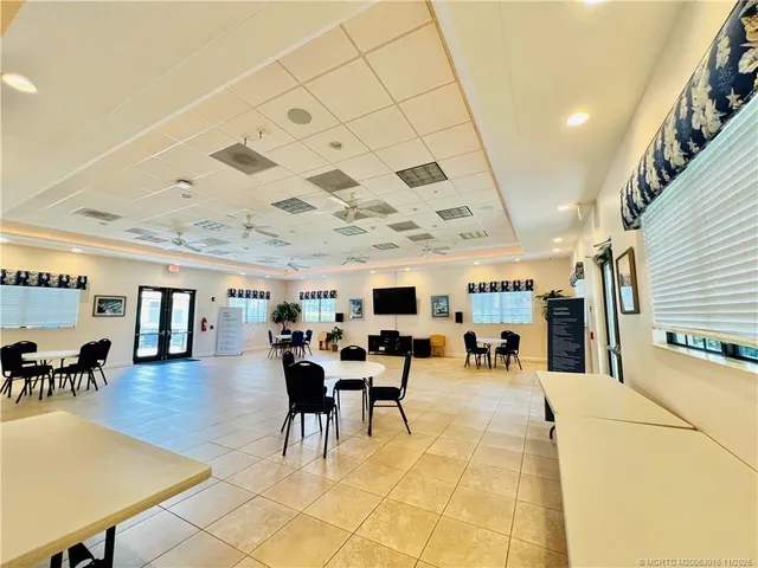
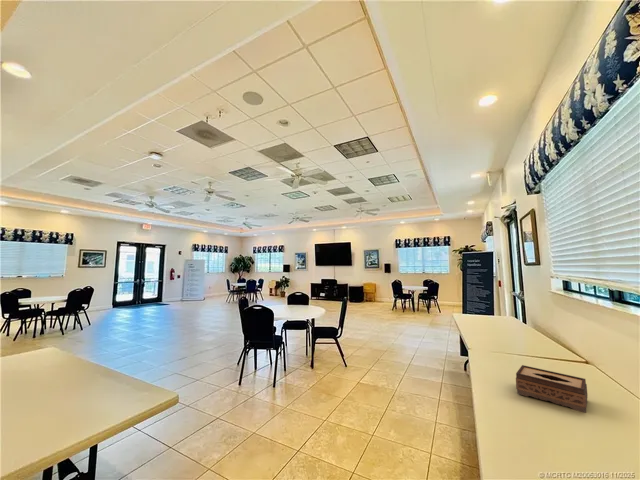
+ tissue box (550, 386)
